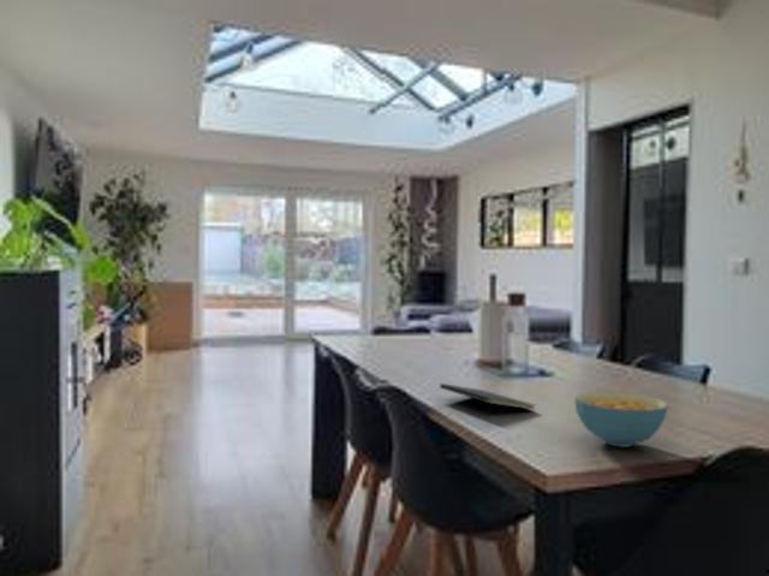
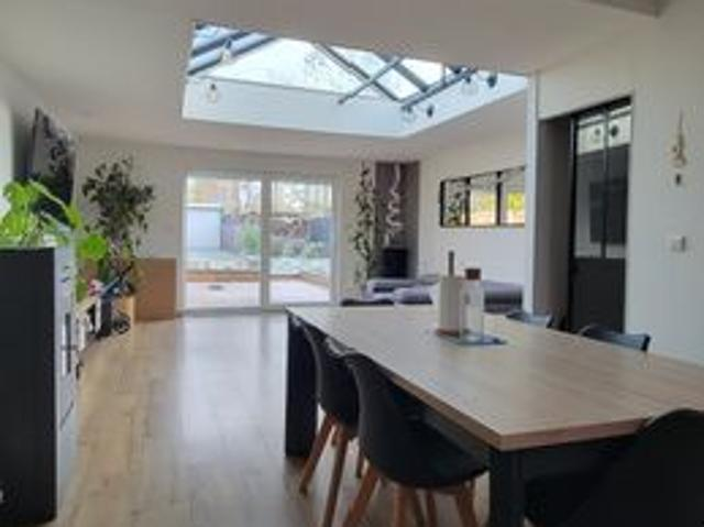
- notepad (485, 396)
- cereal bowl (620, 421)
